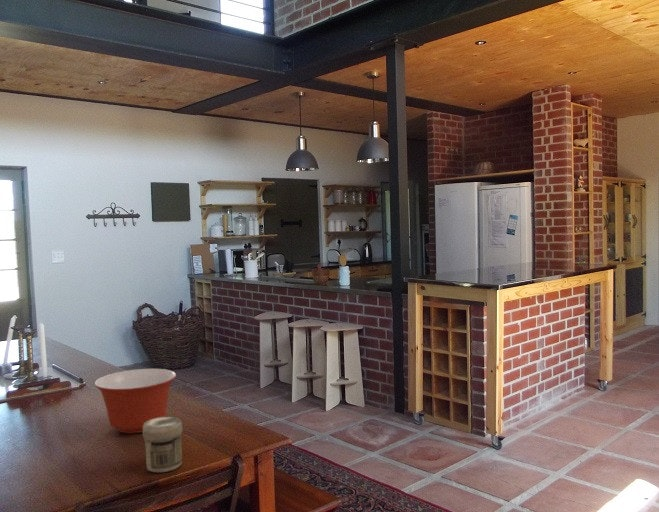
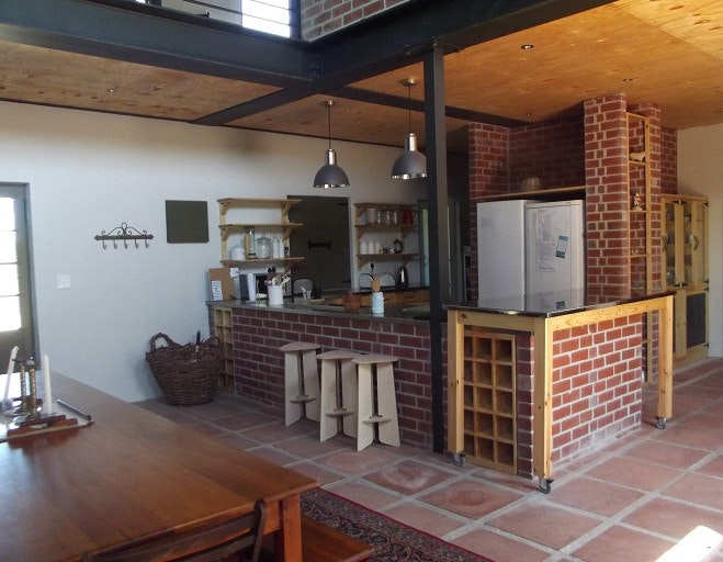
- mixing bowl (137, 402)
- jar (163, 443)
